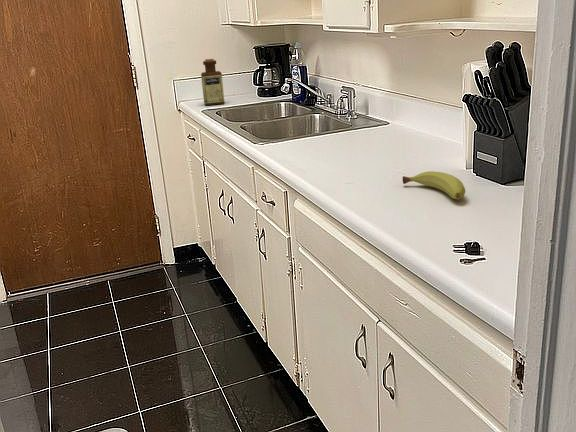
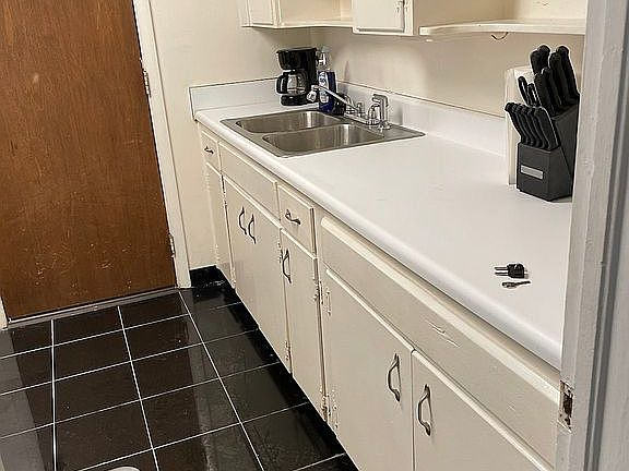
- bottle (212, 81)
- fruit (435, 184)
